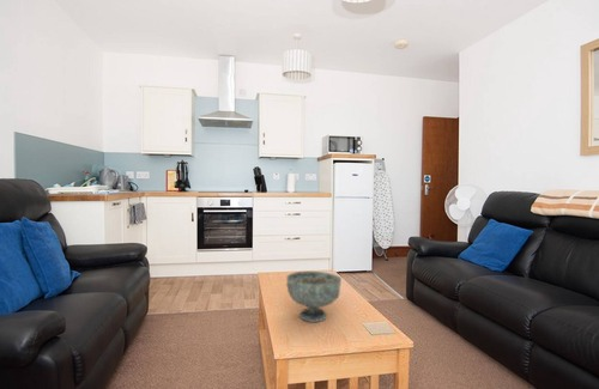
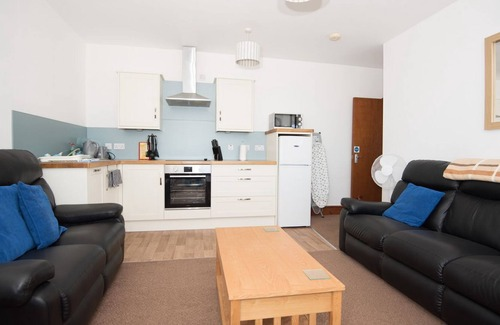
- decorative bowl (313, 296)
